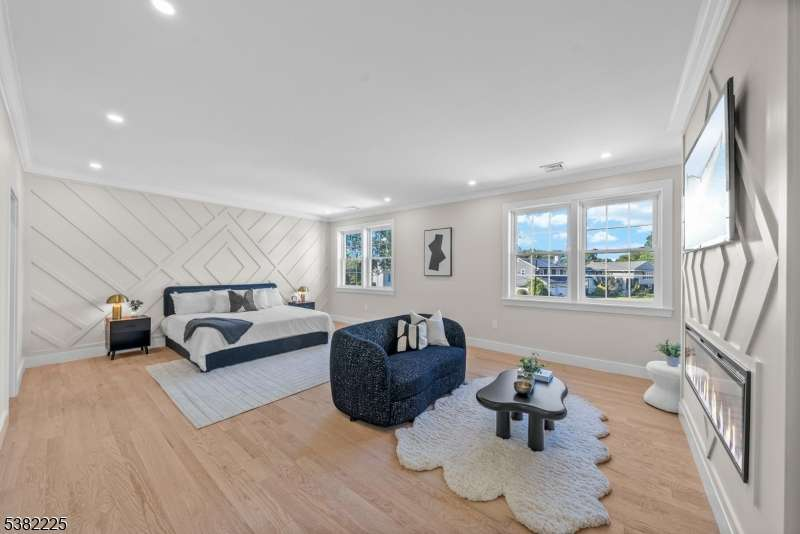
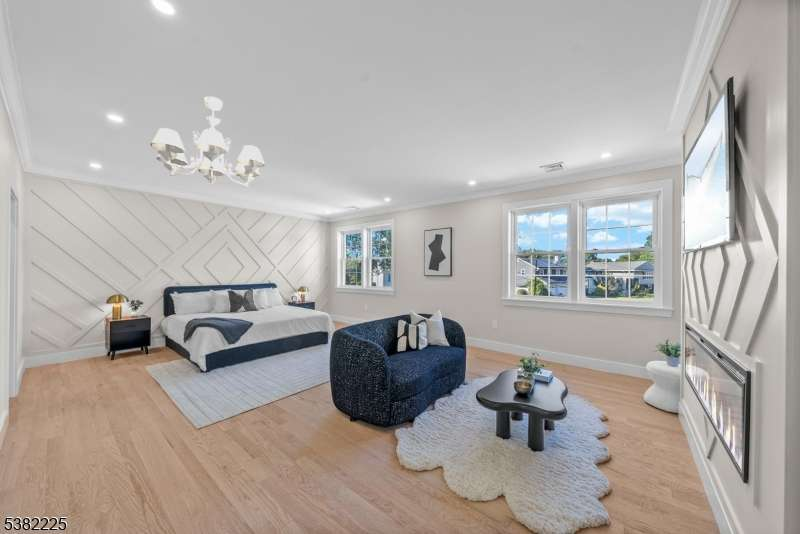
+ chandelier (212, 139)
